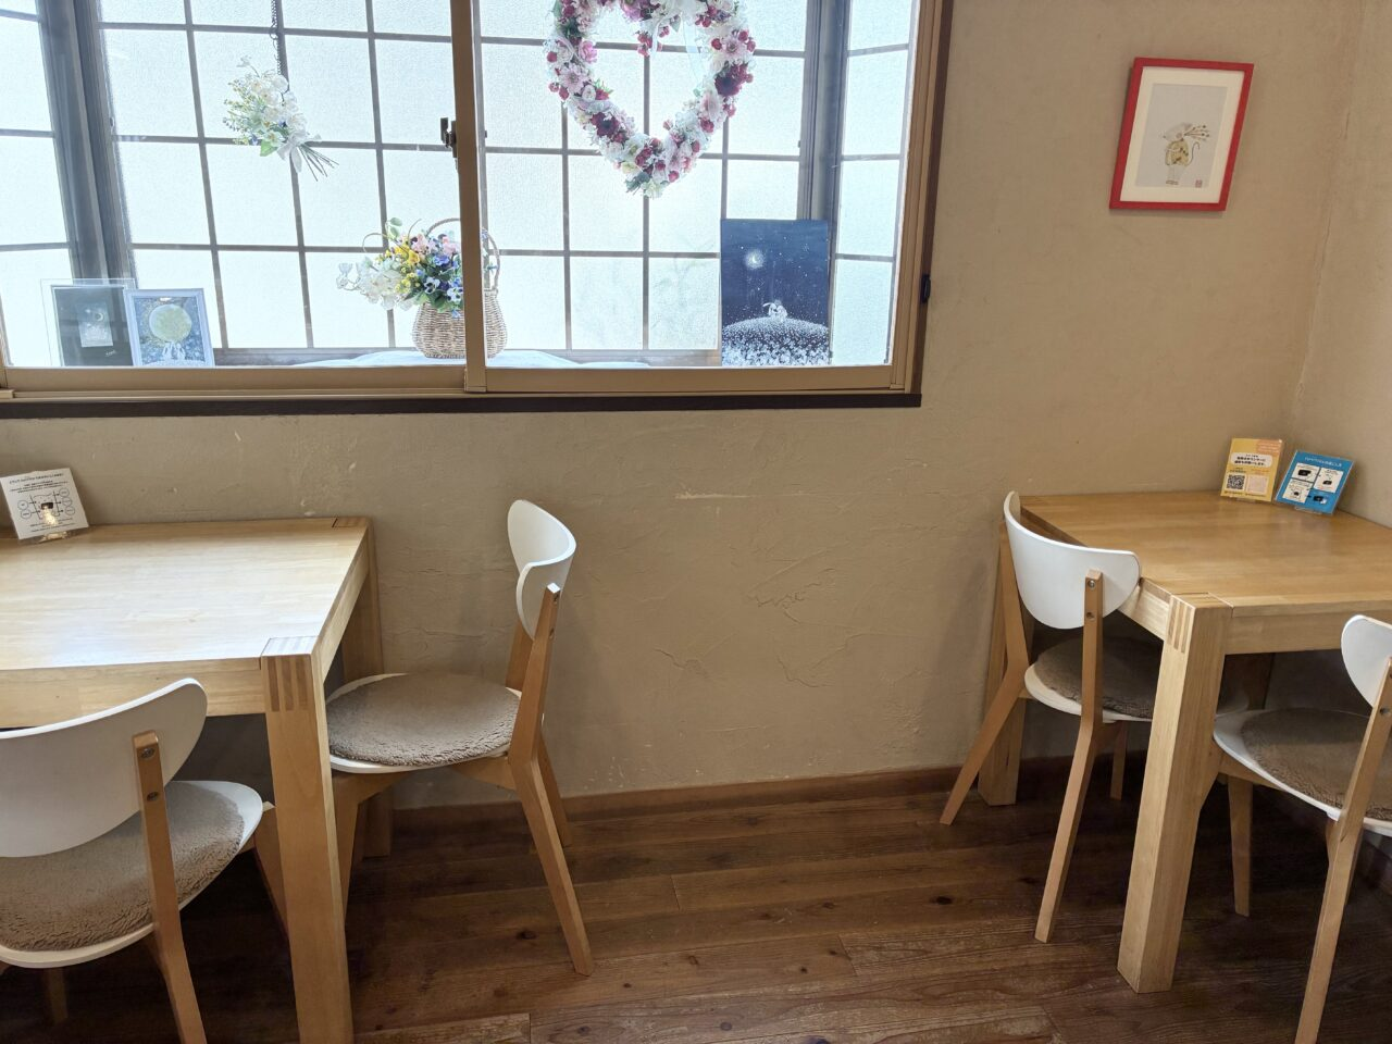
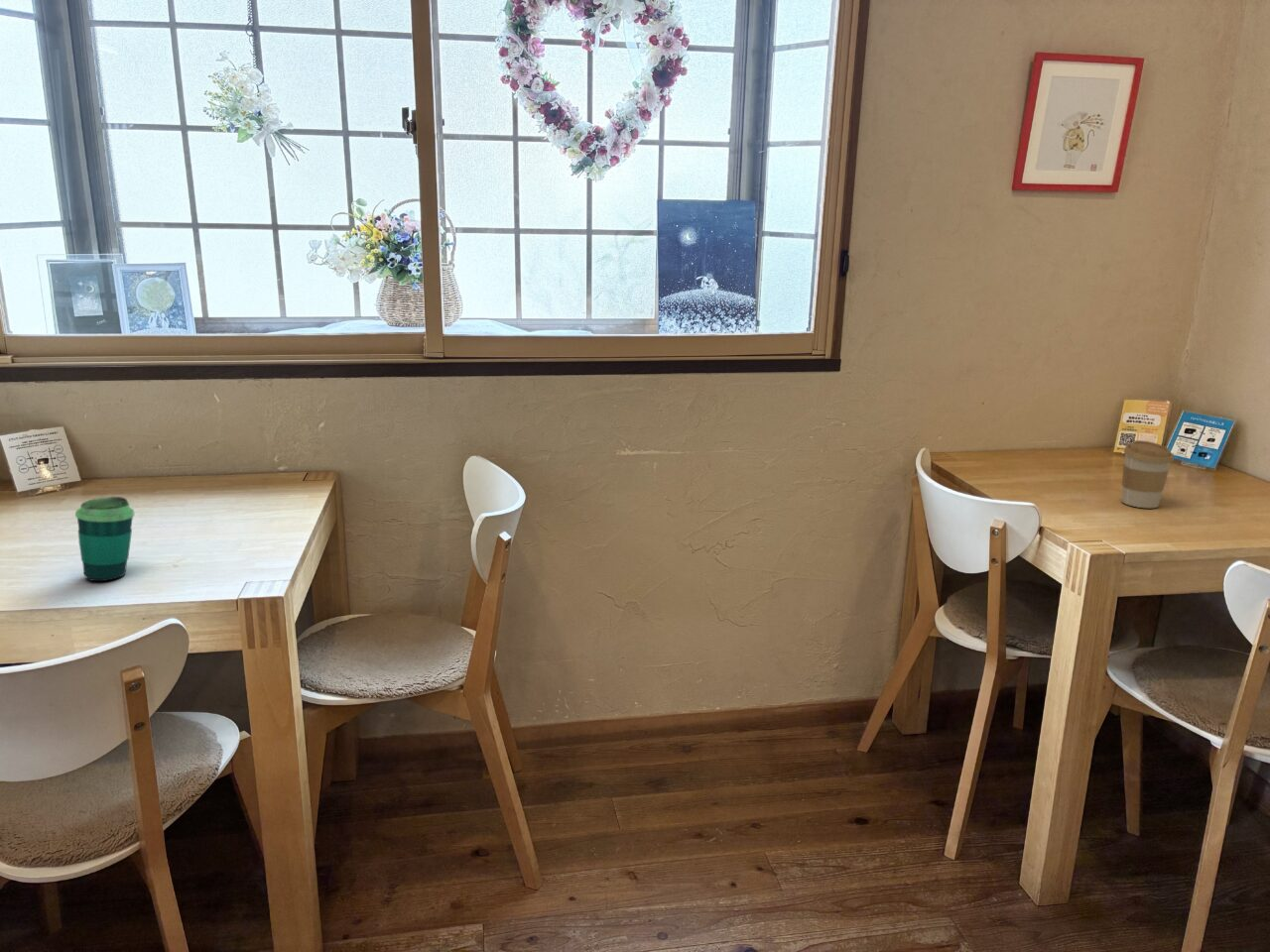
+ cup (108, 538)
+ coffee cup (1144, 473)
